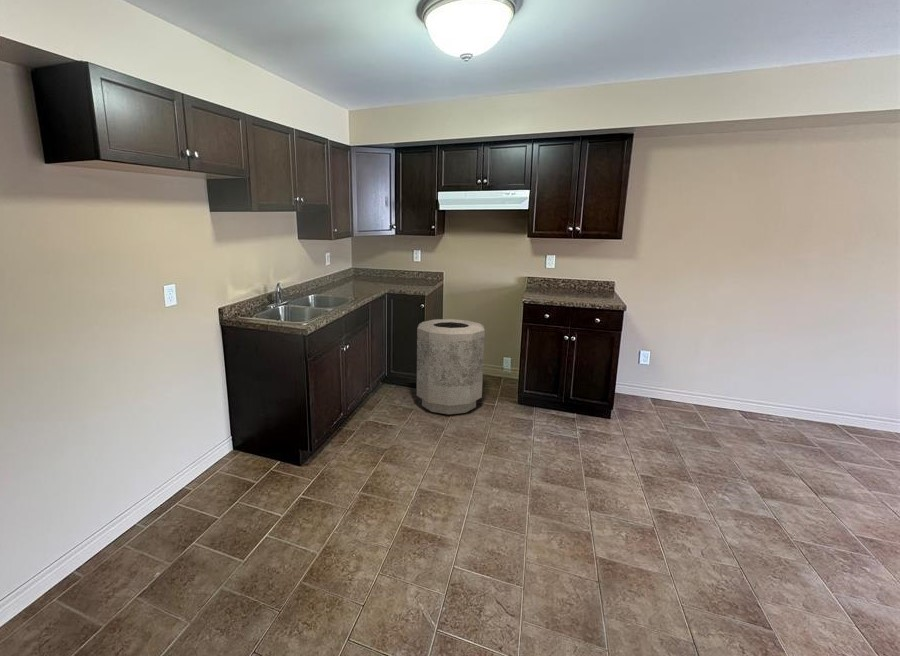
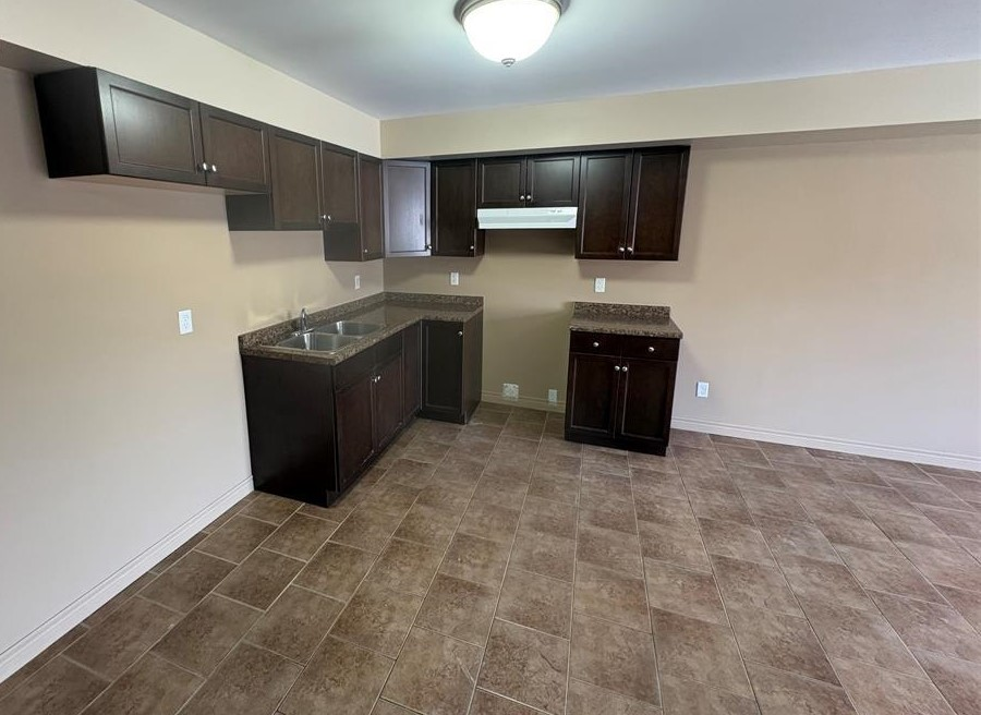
- trash can (450, 364)
